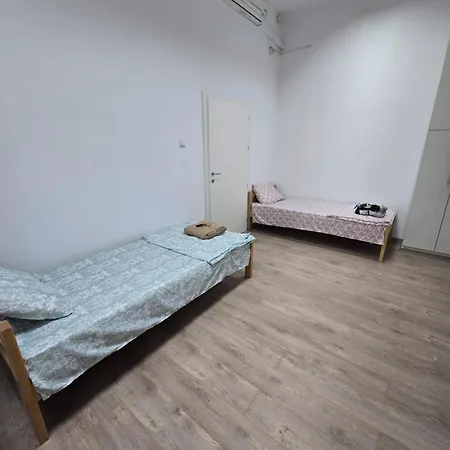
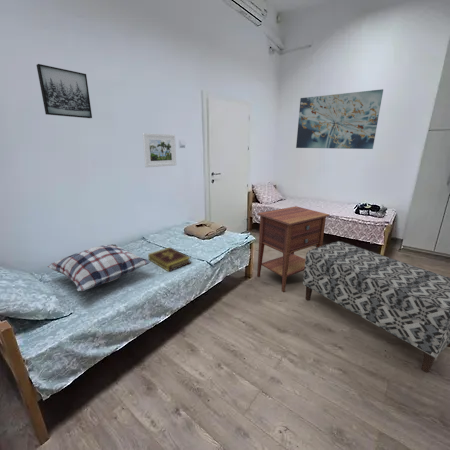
+ wall art (334, 122)
+ wall art (66, 93)
+ book (169, 258)
+ cushion (100, 263)
+ bench (374, 293)
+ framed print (160, 150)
+ nightstand (290, 246)
